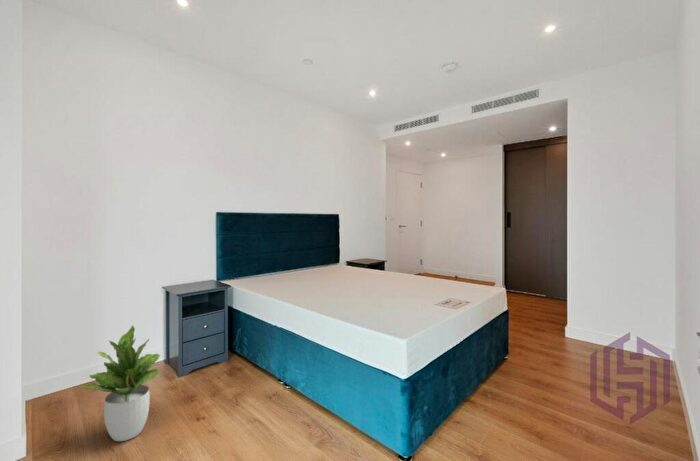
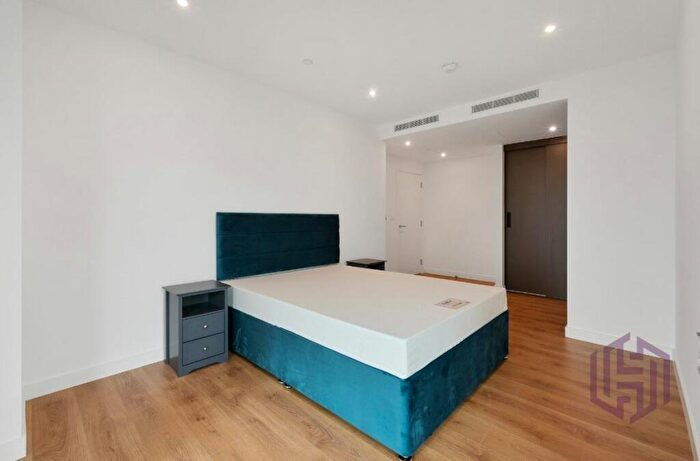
- potted plant (126, 382)
